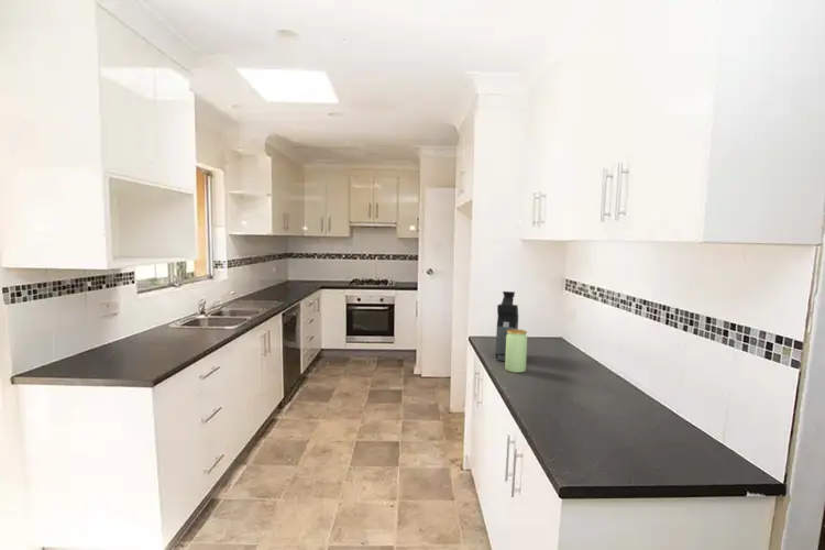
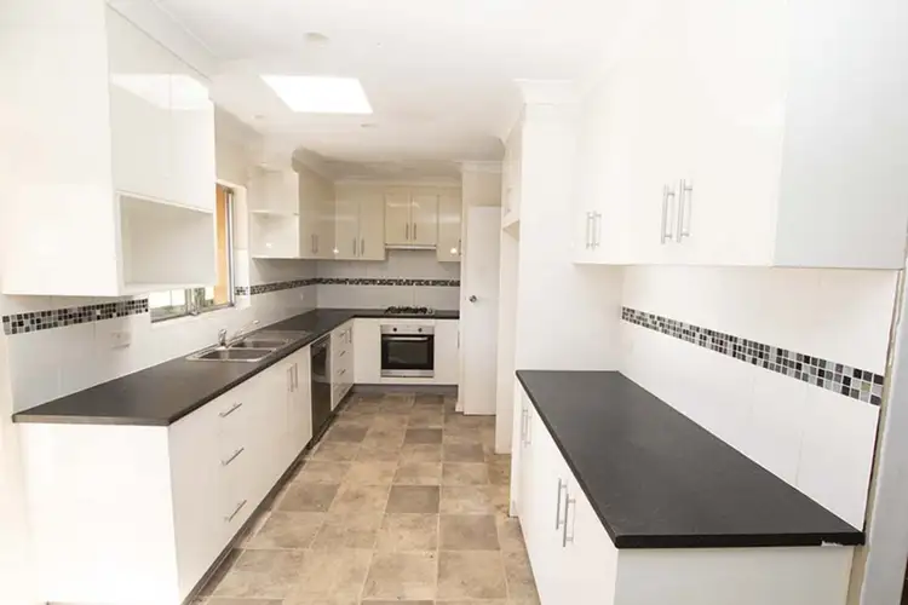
- jar (516, 350)
- coffee maker (507, 324)
